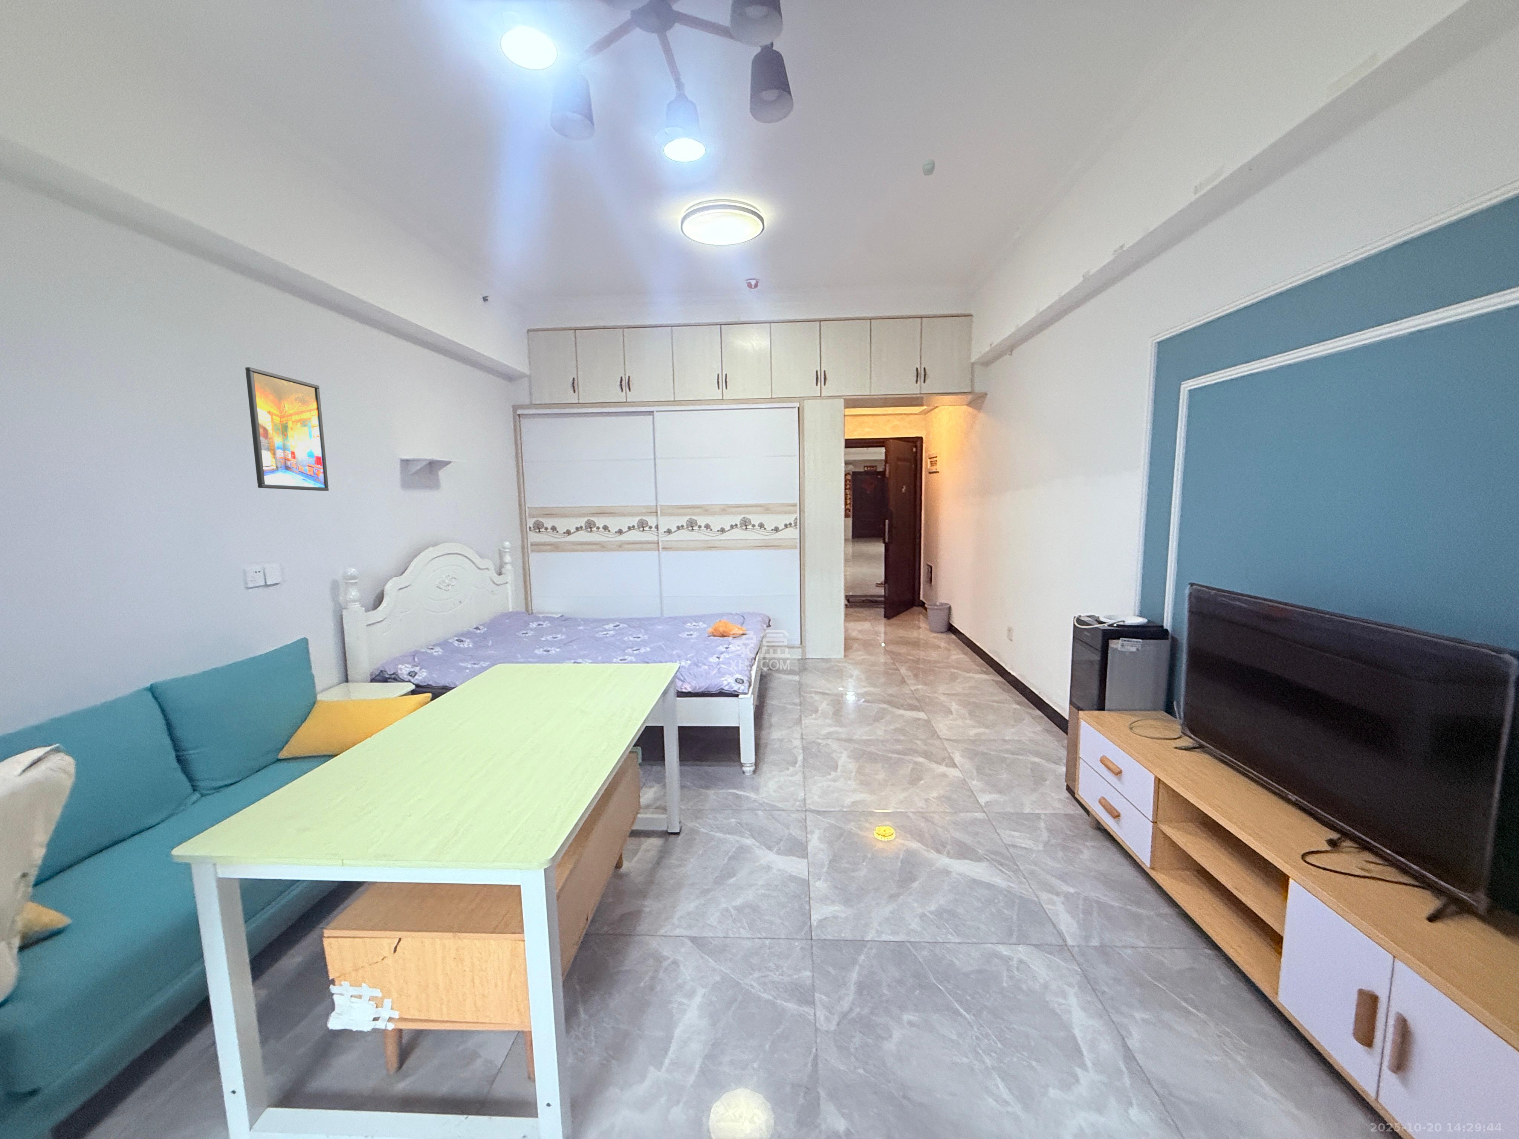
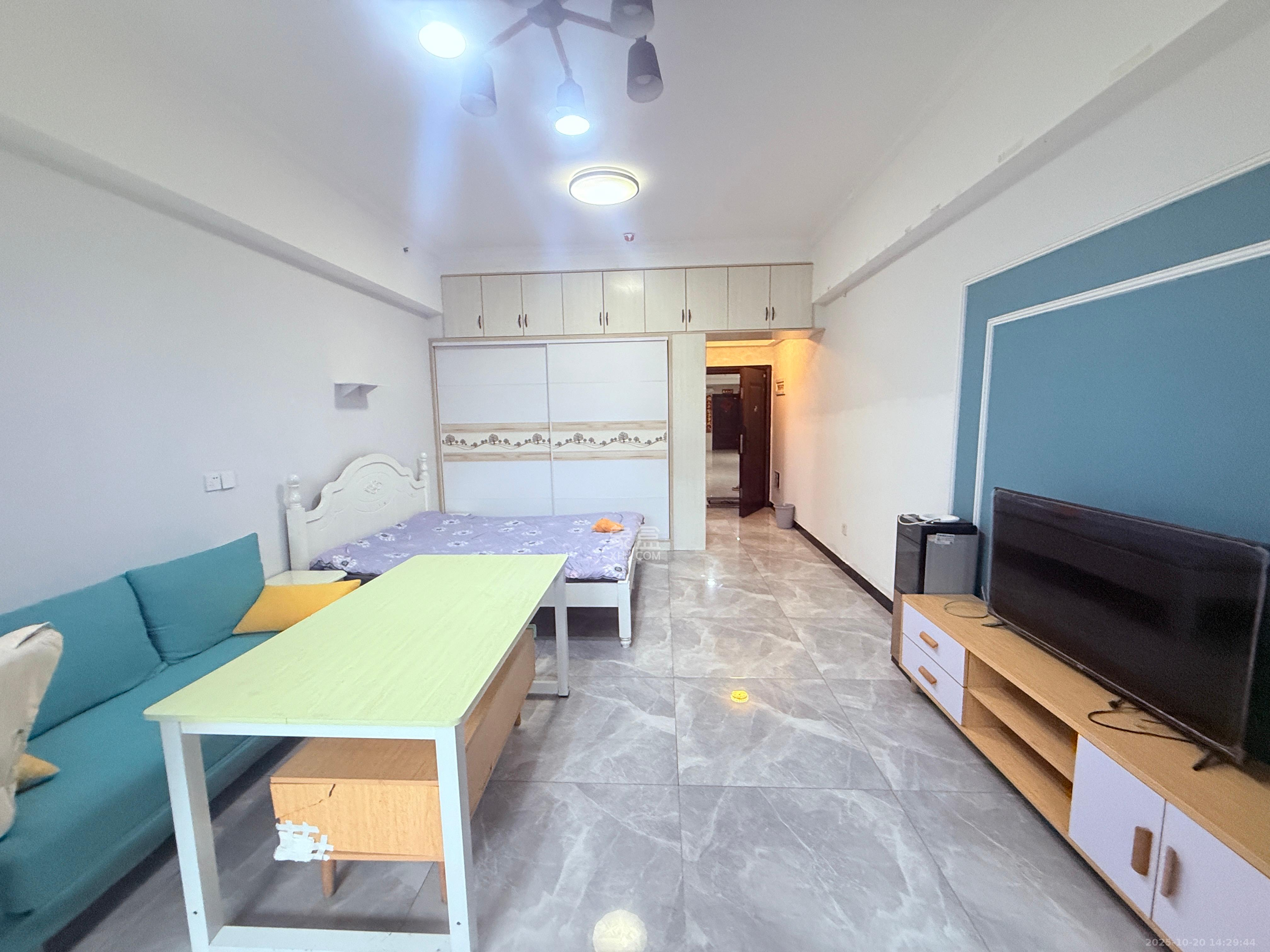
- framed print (291, 433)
- smoke detector (928, 169)
